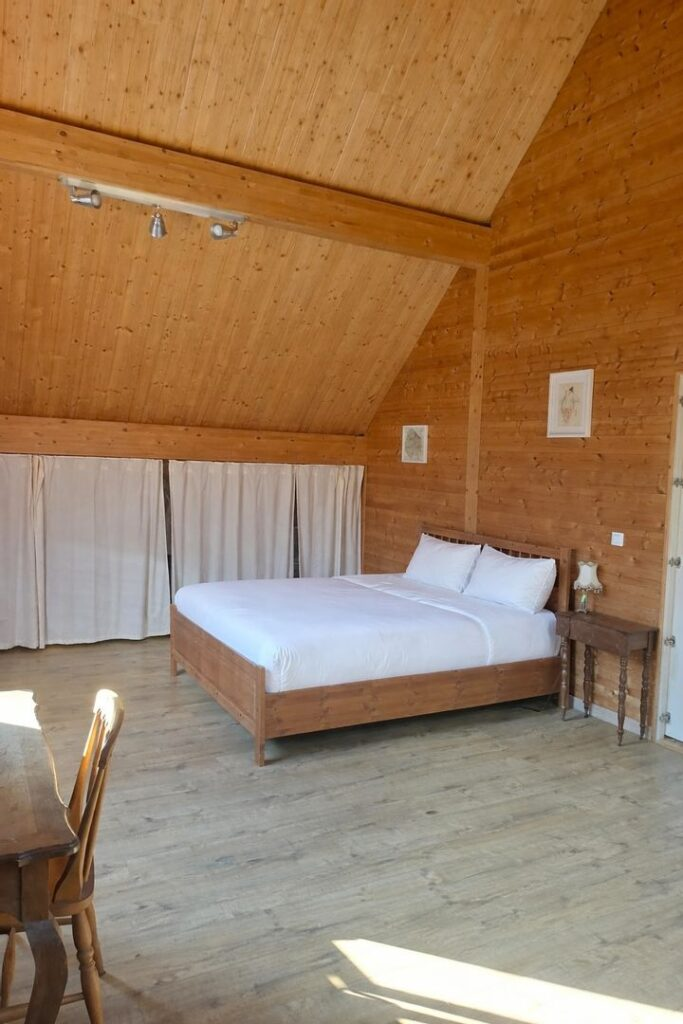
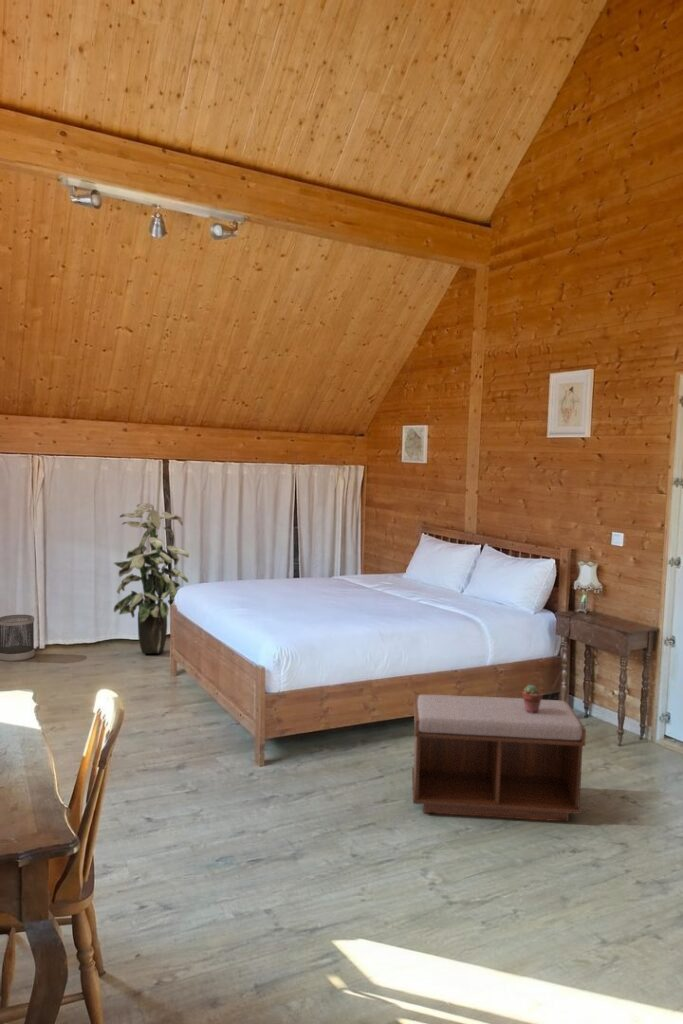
+ bench (493, 754)
+ wastebasket (15, 637)
+ potted succulent (532, 697)
+ indoor plant (149, 577)
